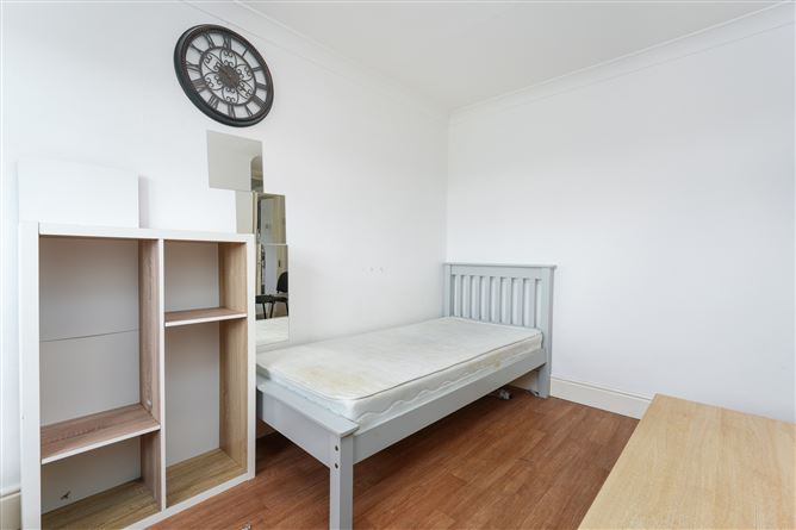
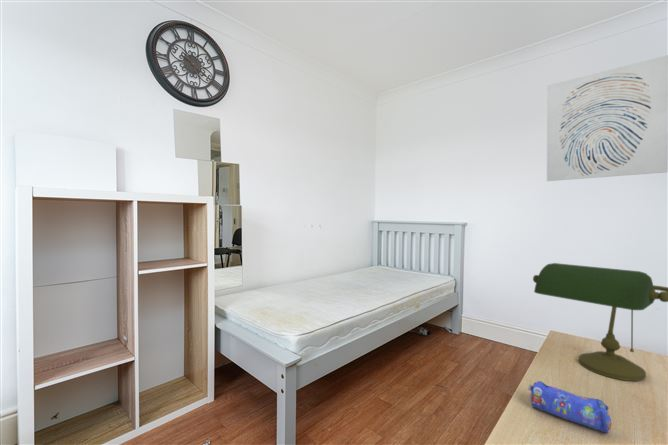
+ desk lamp (609, 323)
+ pencil case (567, 404)
+ wall art (601, 124)
